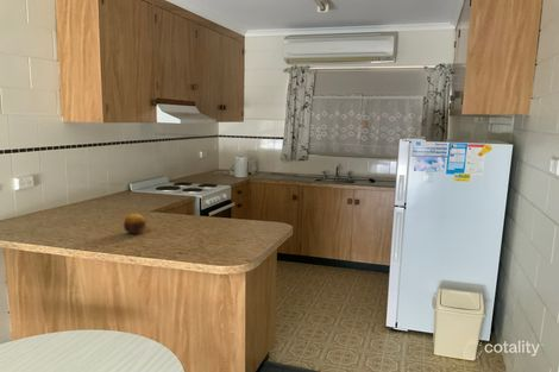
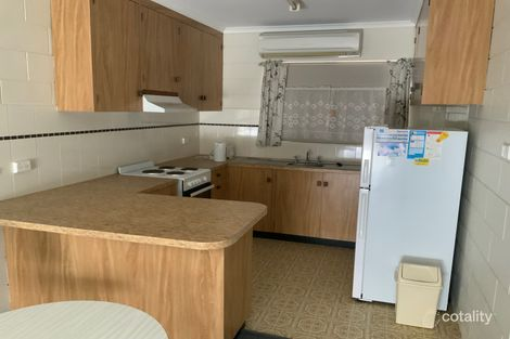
- fruit (134, 222)
